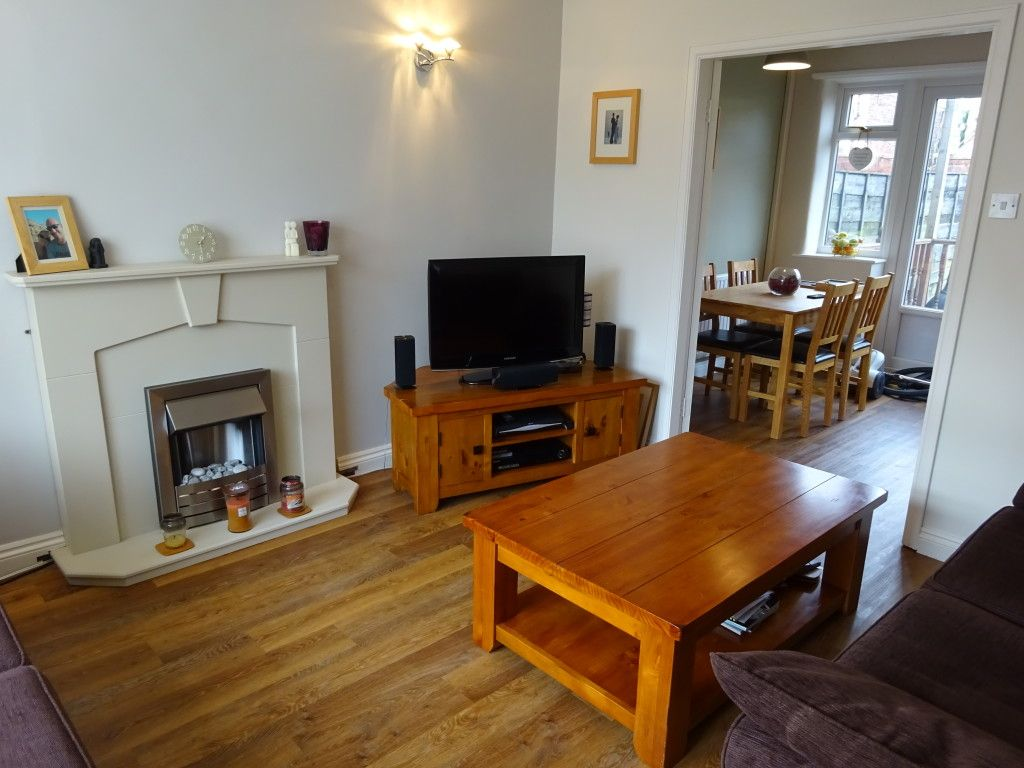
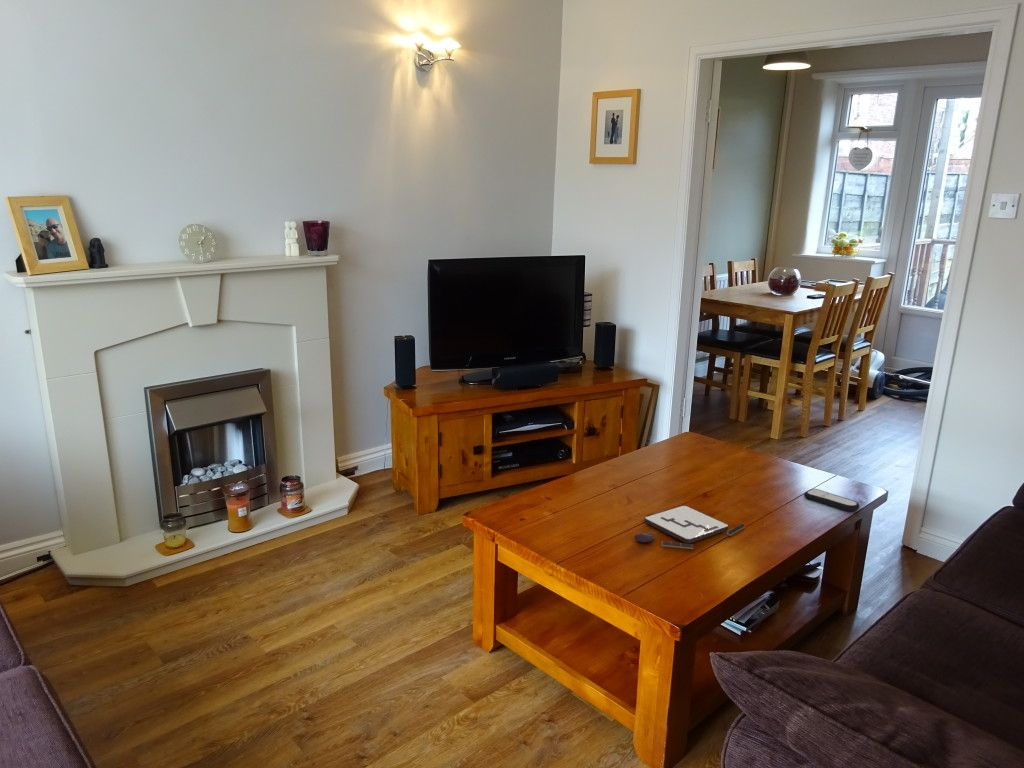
+ board game (679, 524)
+ remote control (831, 499)
